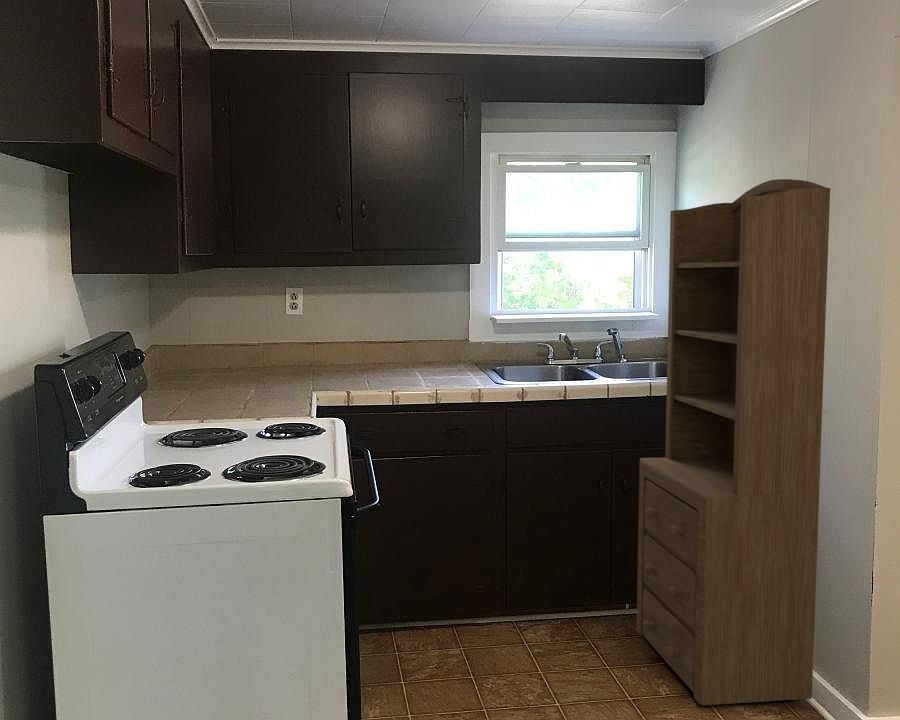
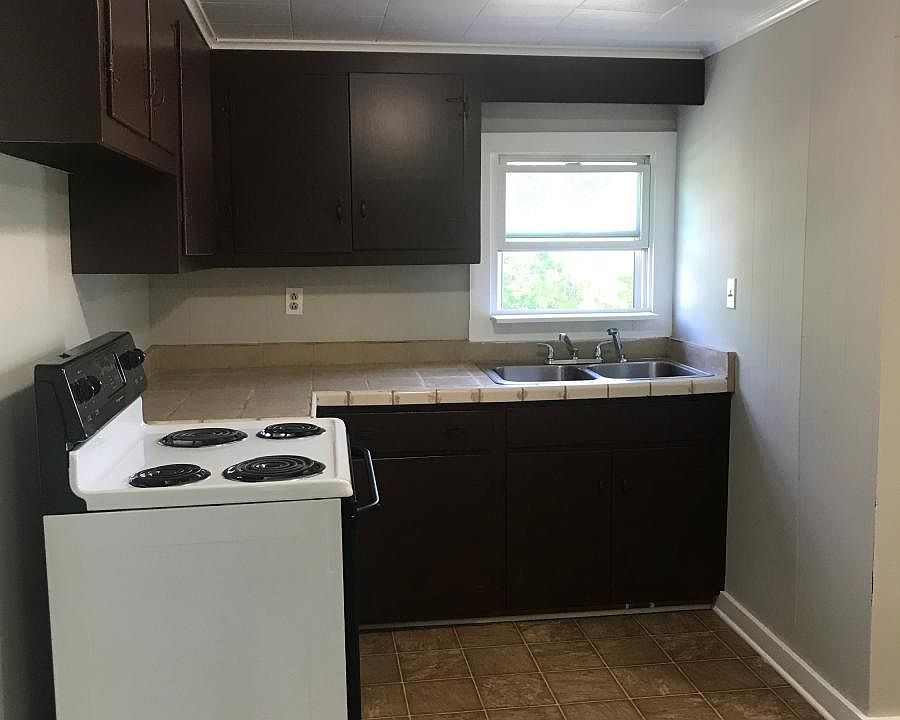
- shelving unit (717, 426)
